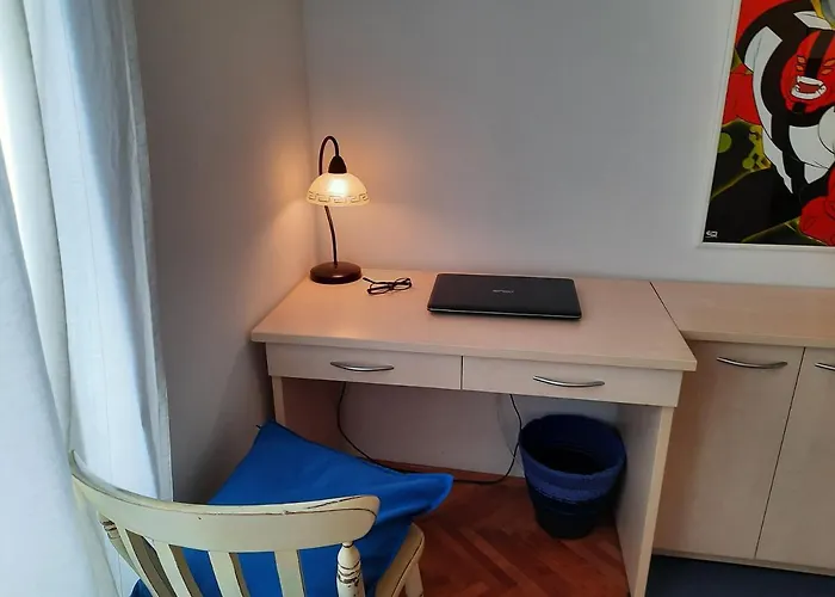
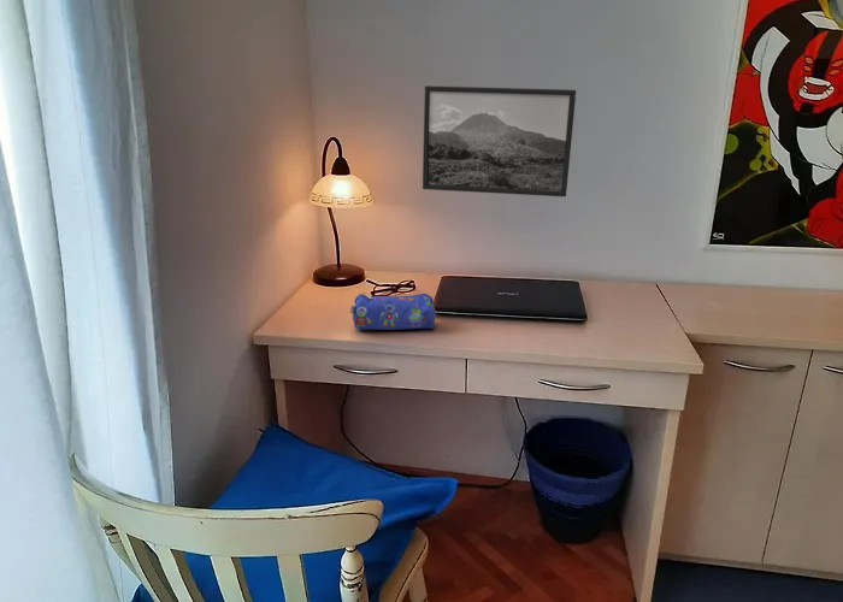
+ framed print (495, 141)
+ pencil case (393, 311)
